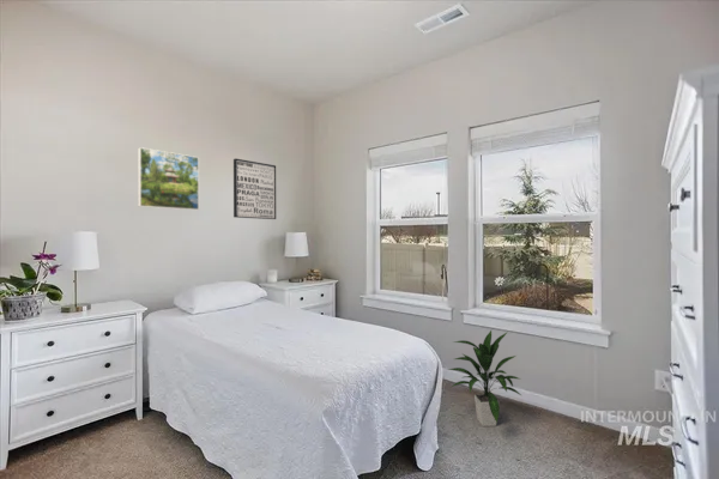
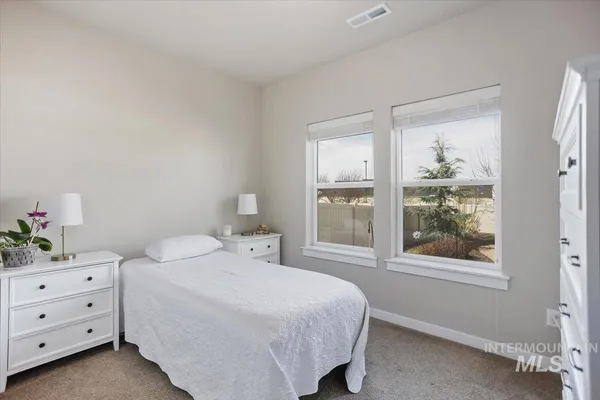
- wall art (255, 189)
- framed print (170, 180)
- indoor plant (485, 377)
